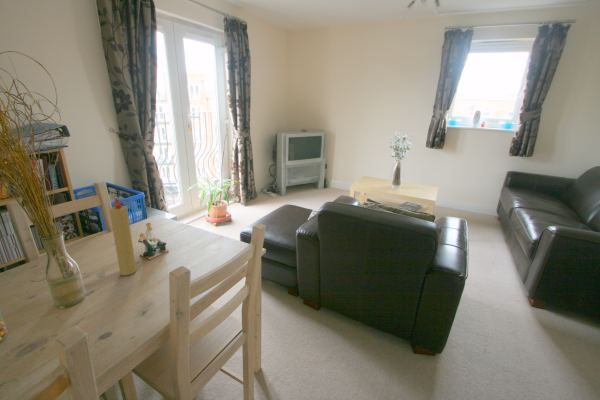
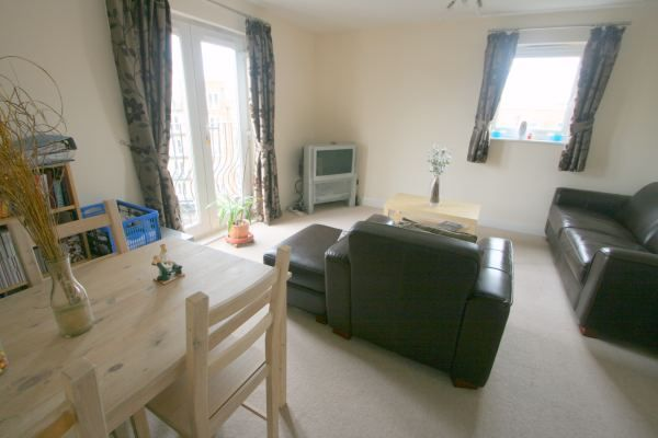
- candle (122, 236)
